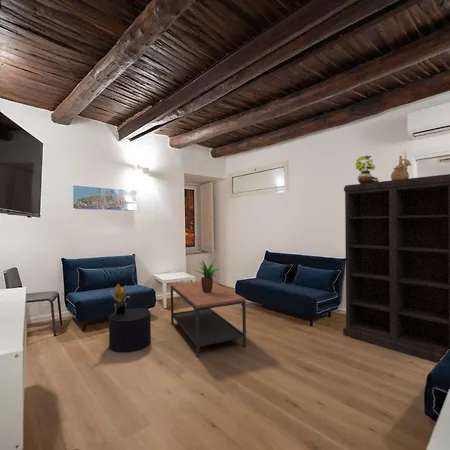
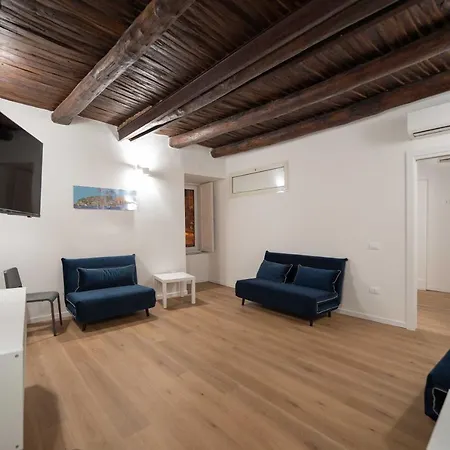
- bookshelf (398, 263)
- ceramic vessel (399, 169)
- stool (130, 328)
- potted plant (367, 170)
- potted plant (120, 298)
- coffee table (204, 312)
- potted plant (209, 275)
